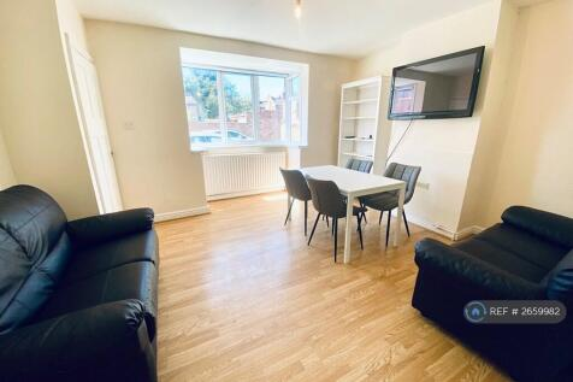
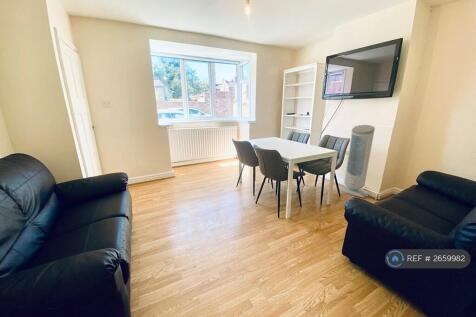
+ air purifier (358, 159)
